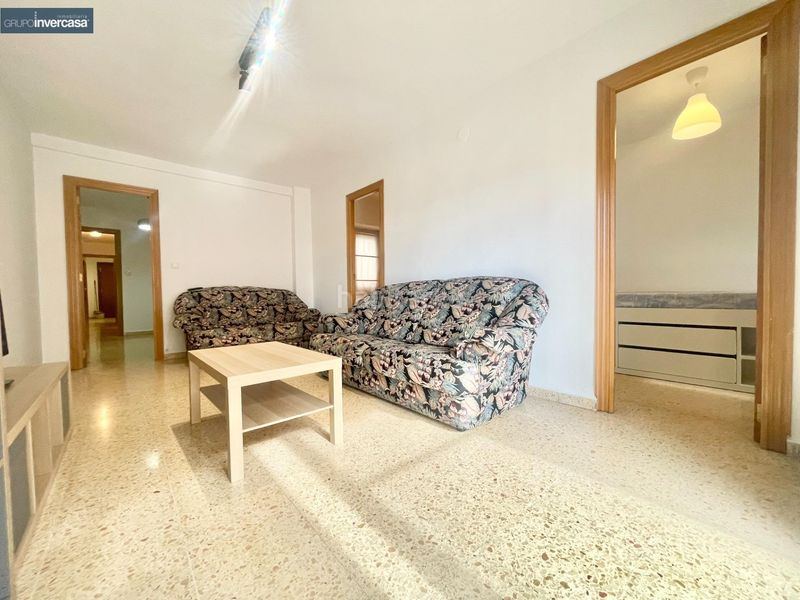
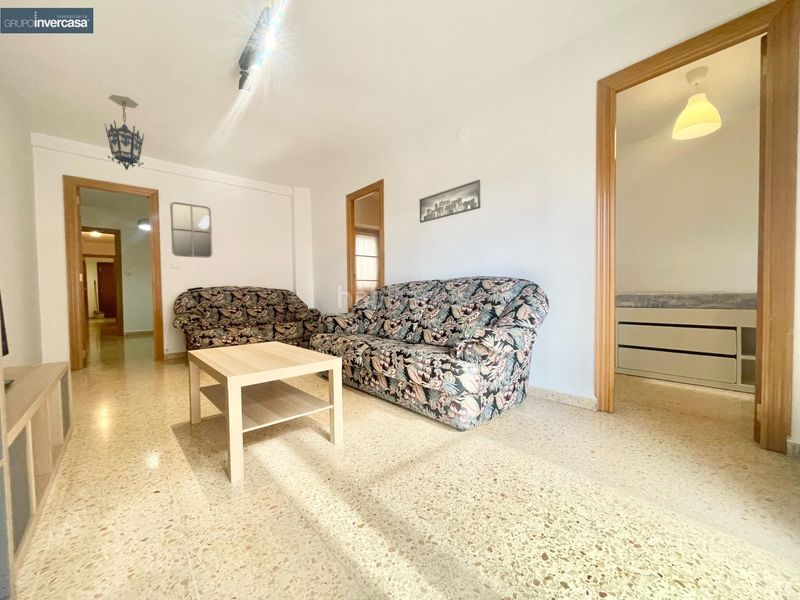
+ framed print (447, 203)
+ hanging lantern (125, 135)
+ home mirror (192, 230)
